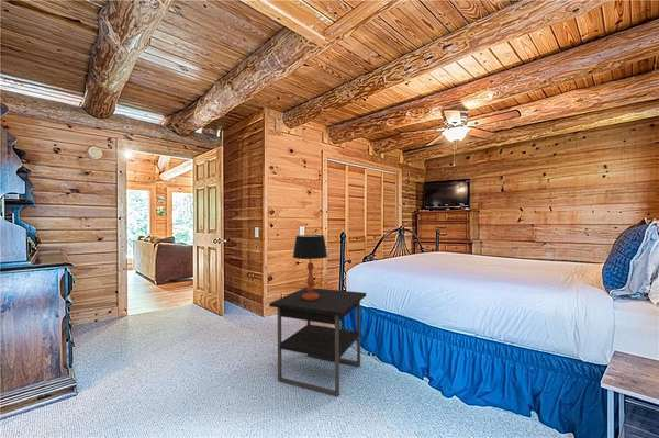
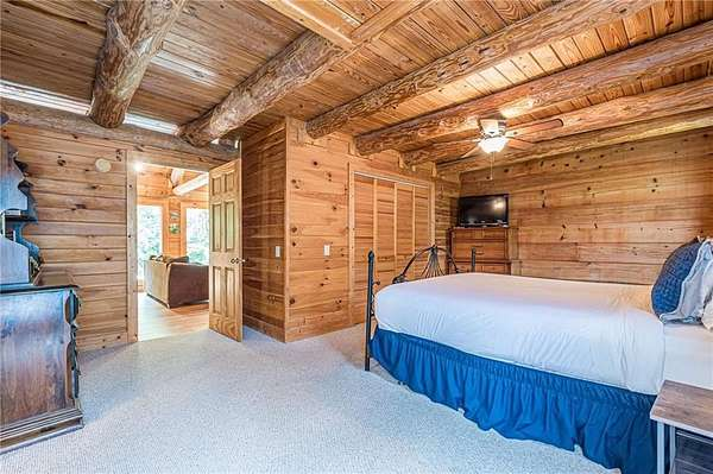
- nightstand (321, 335)
- table lamp (310, 267)
